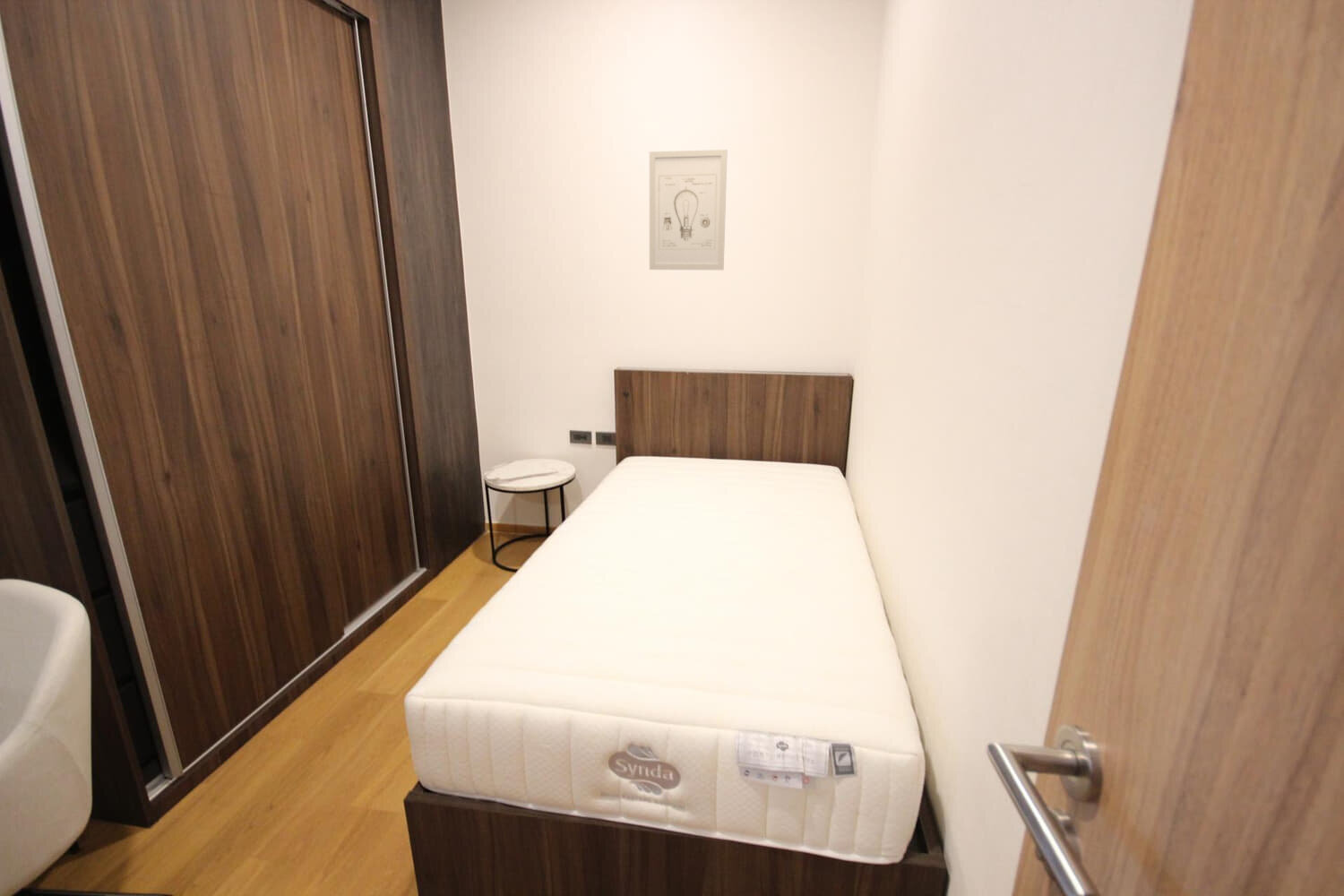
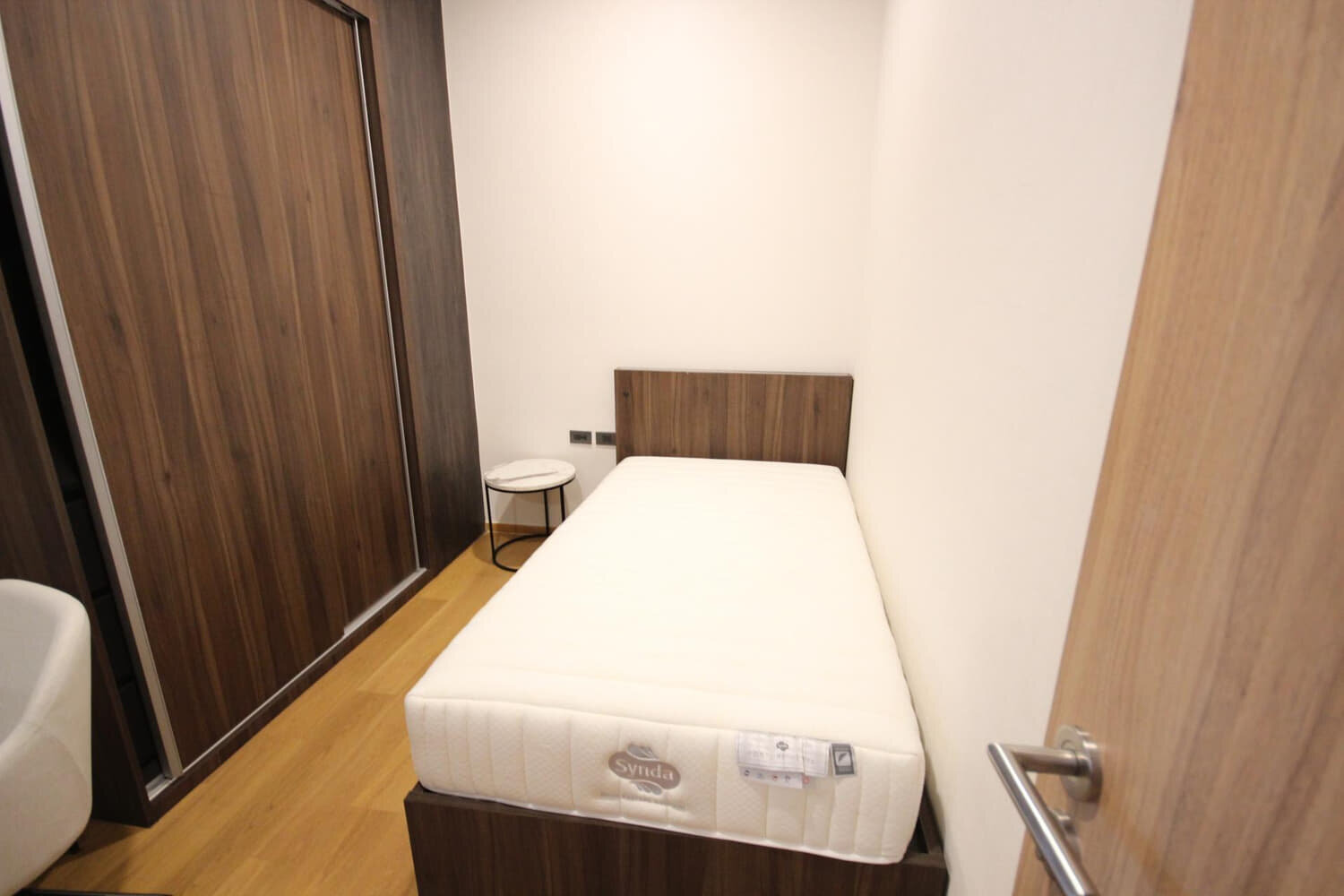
- wall art (686, 211)
